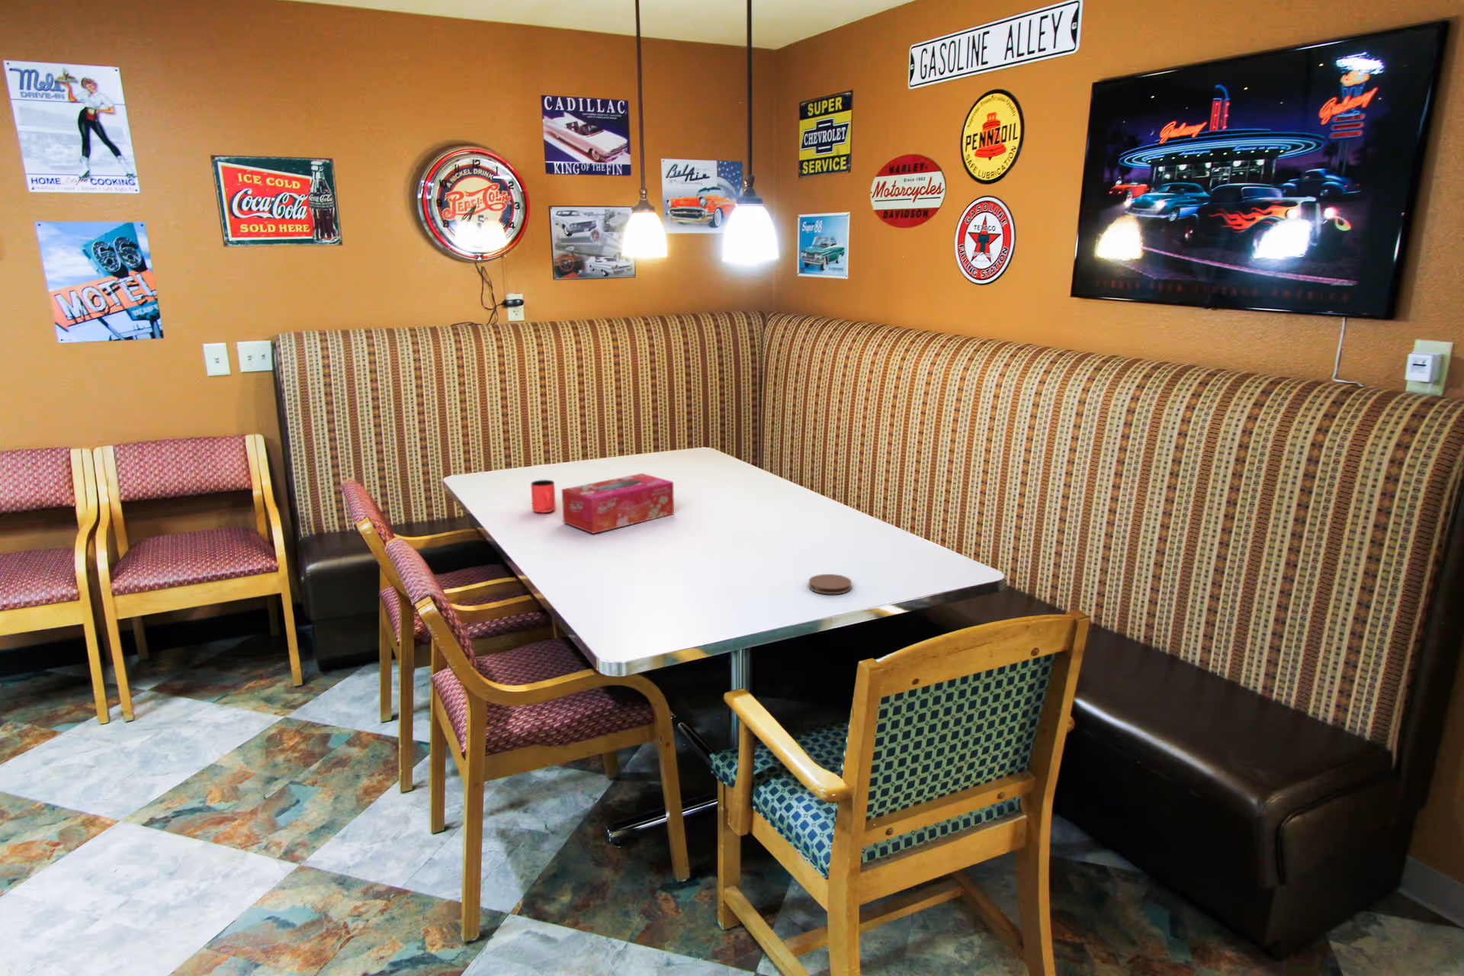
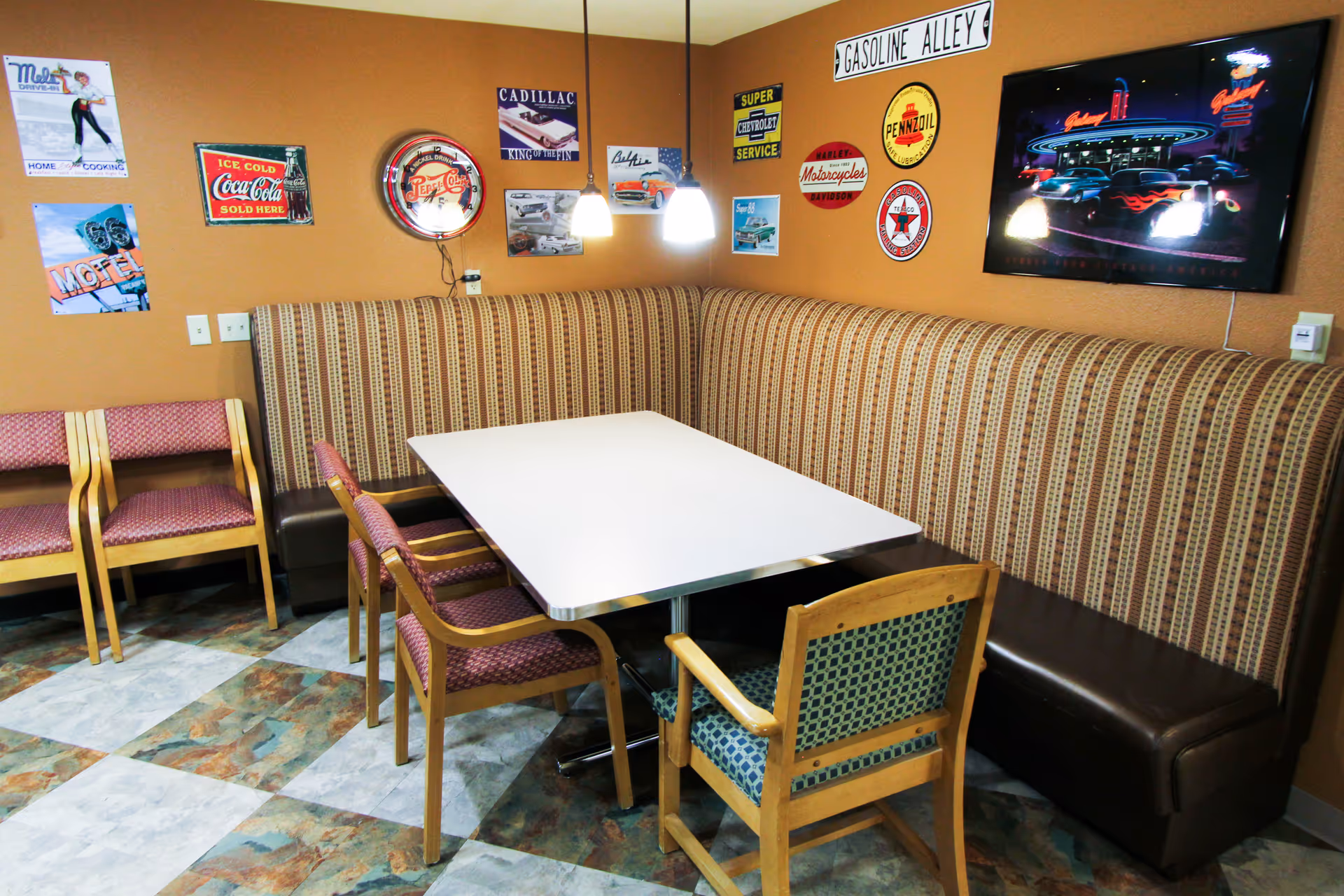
- cup (545, 497)
- coaster (830, 584)
- tissue box (619, 502)
